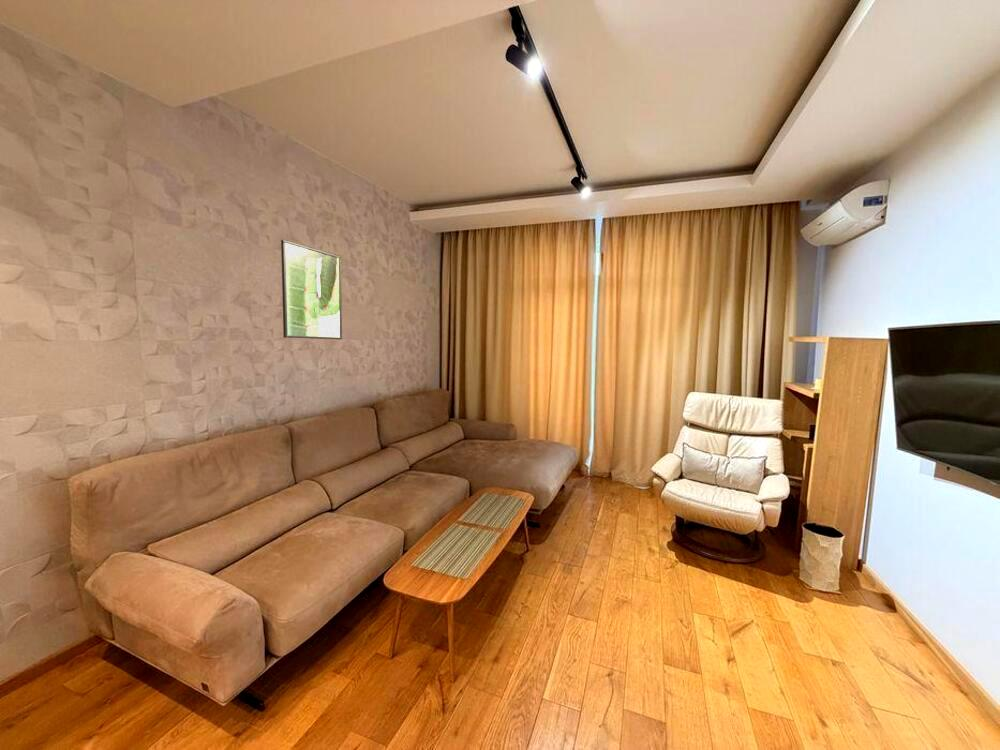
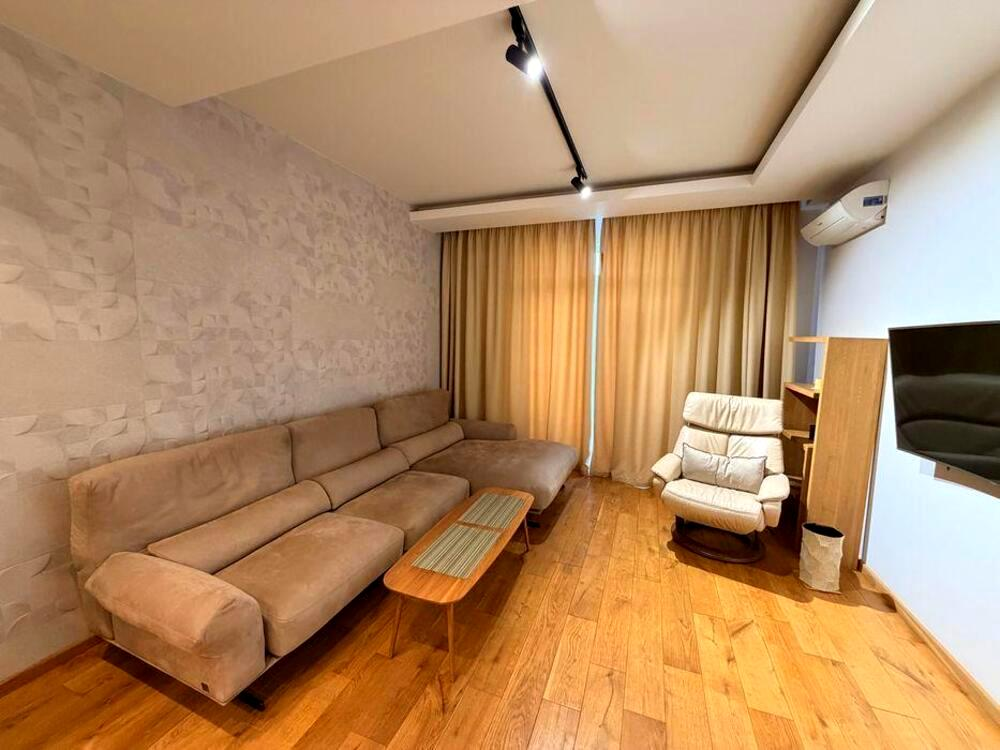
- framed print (314, 294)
